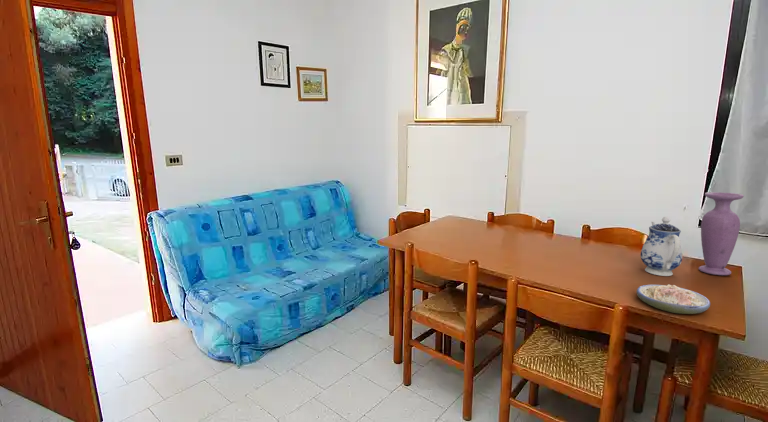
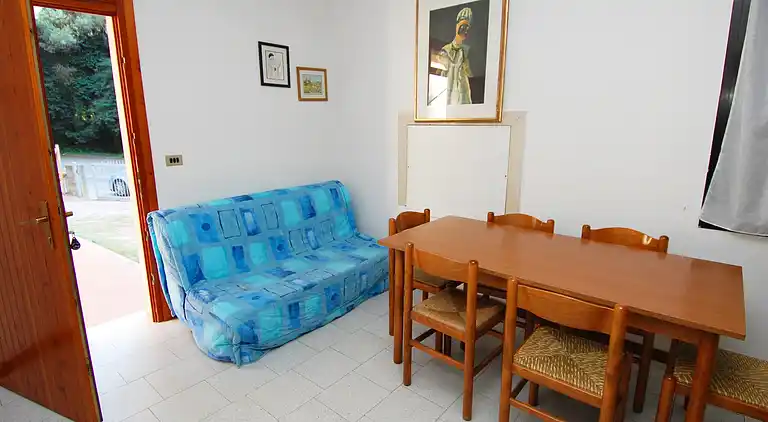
- vase (718, 233)
- teapot (662, 244)
- soup (671, 296)
